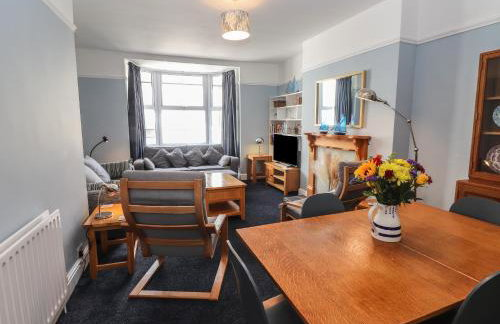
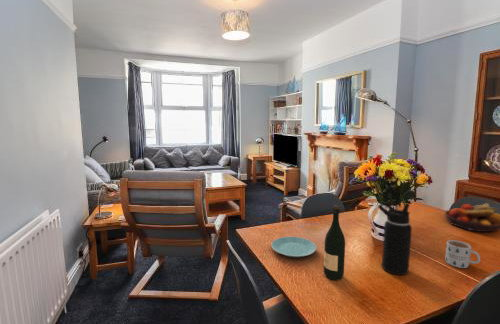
+ water bottle (393, 235)
+ mug (462, 255)
+ plate (293, 247)
+ wine bottle (334, 241)
+ fruit bowl (473, 214)
